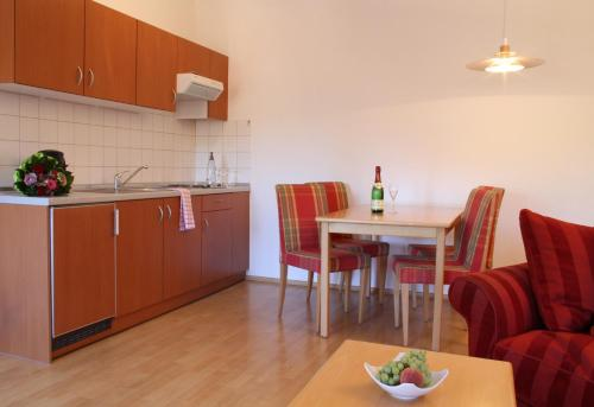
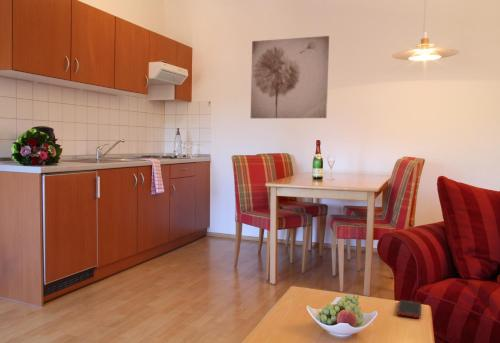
+ wall art (288, 78)
+ cell phone (409, 308)
